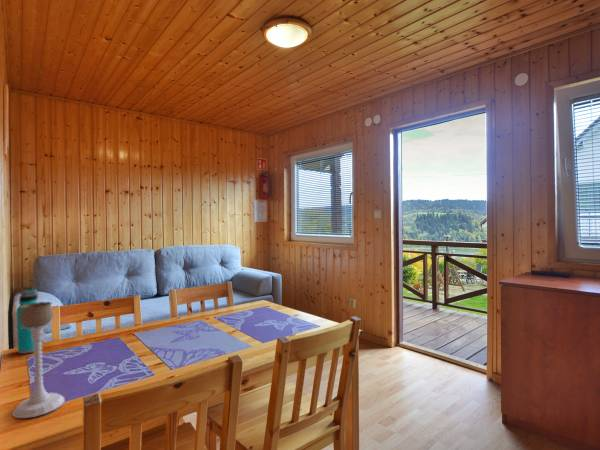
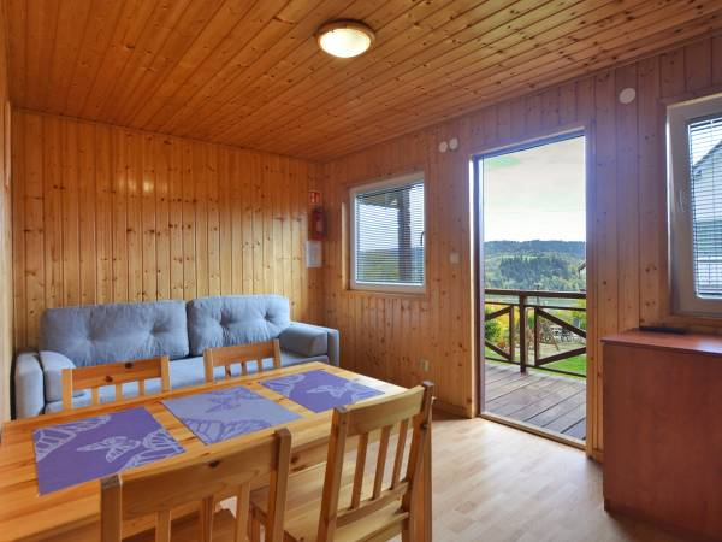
- candle holder (37, 355)
- water bottle (23, 325)
